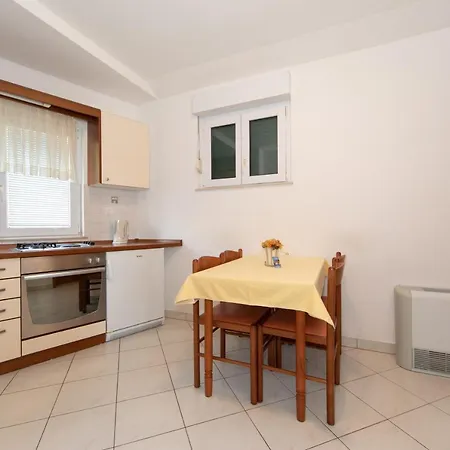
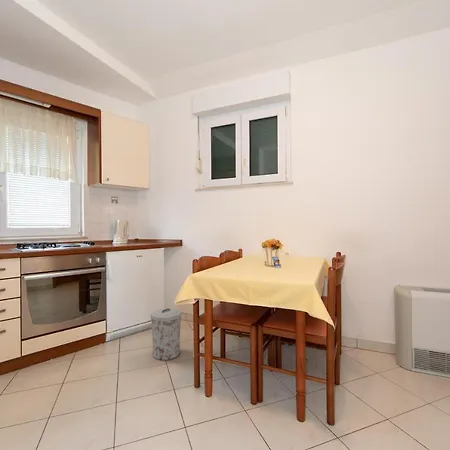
+ trash can (166, 331)
